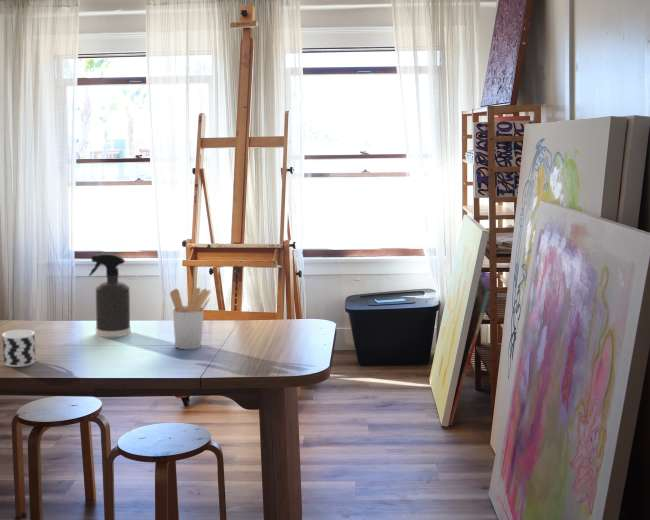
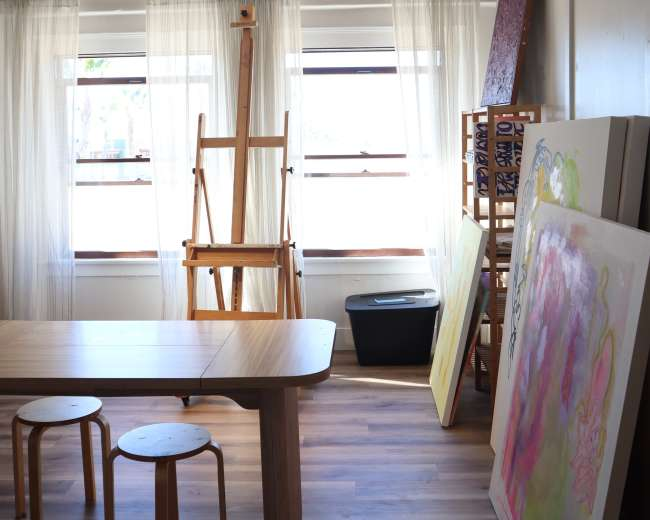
- spray bottle (109, 293)
- cup (21, 346)
- utensil holder (192, 316)
